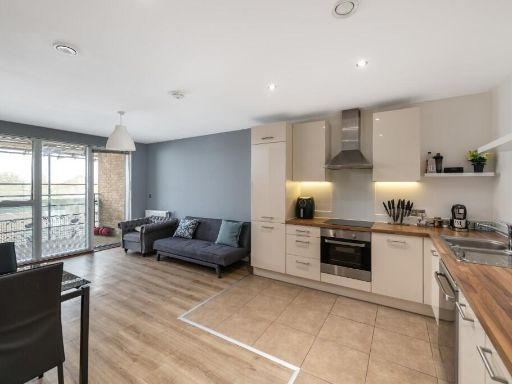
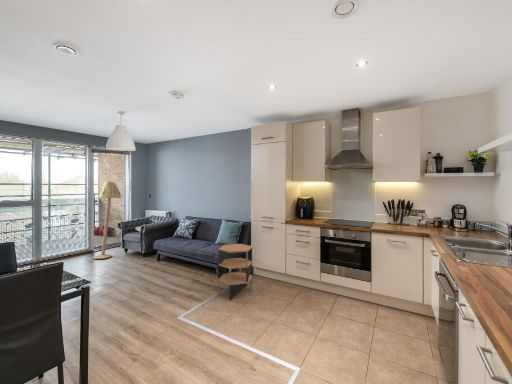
+ floor lamp (107, 218)
+ side table (235, 268)
